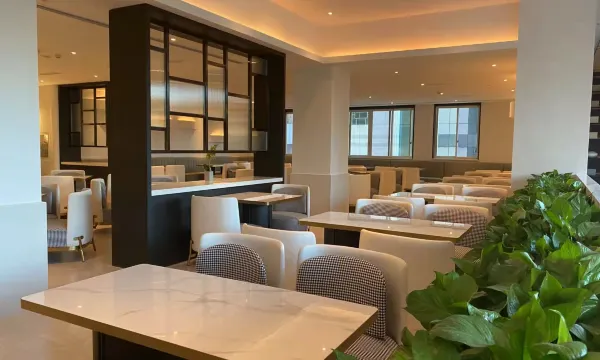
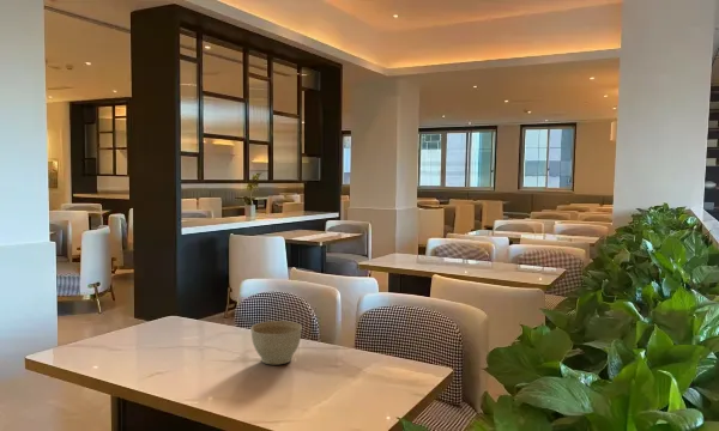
+ planter bowl (276, 344)
